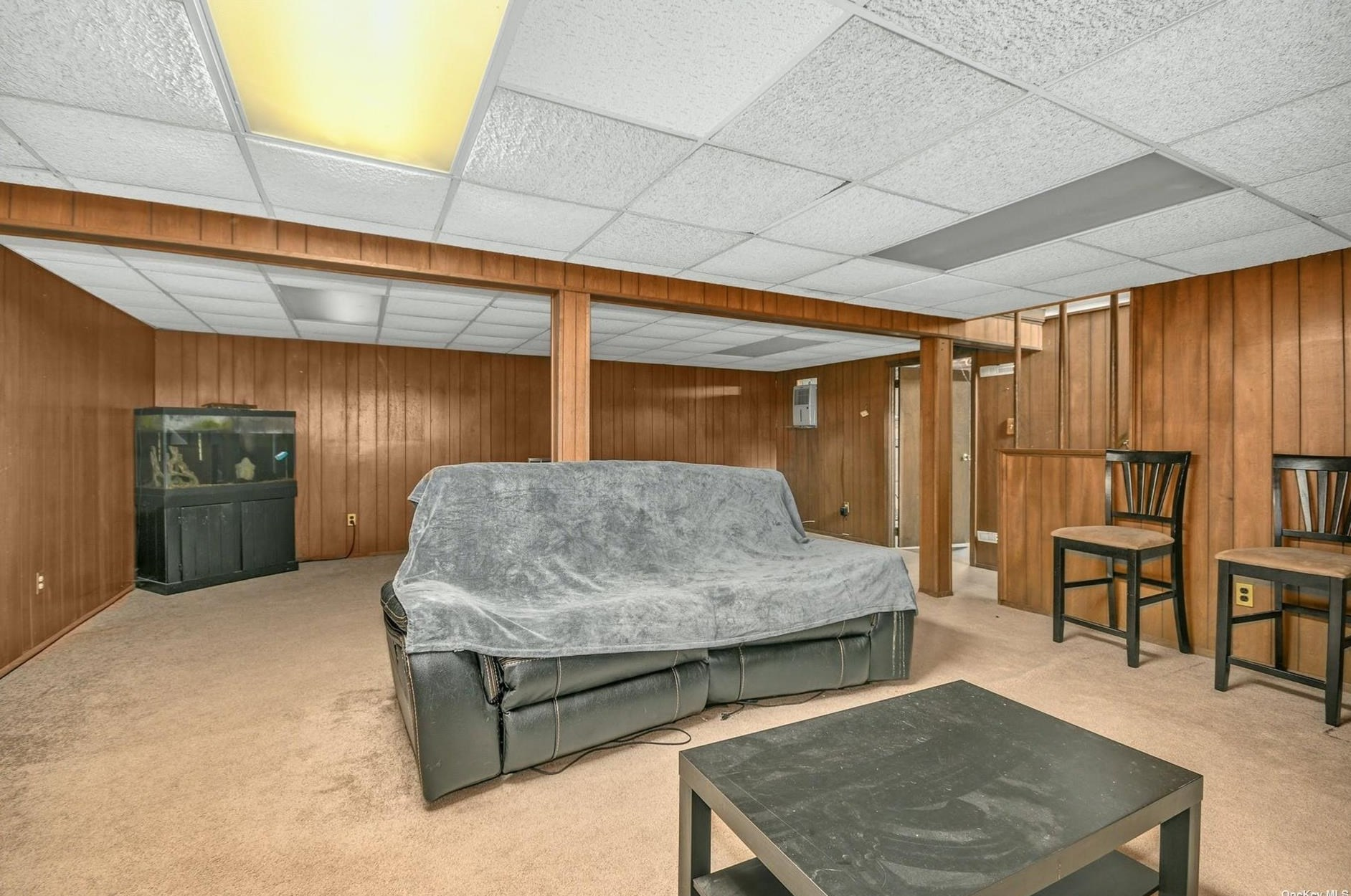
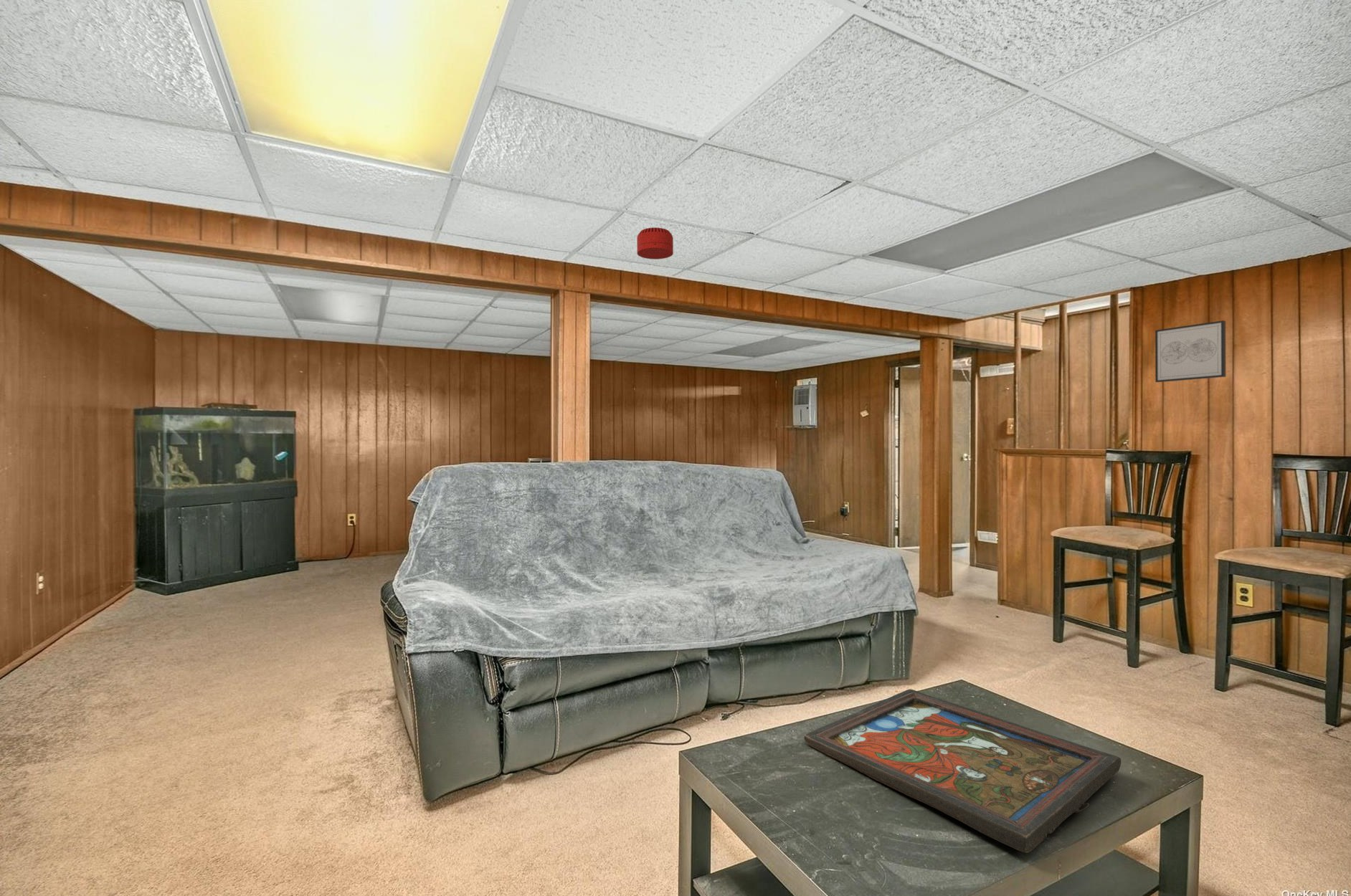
+ framed painting (955, 750)
+ wall art (1189, 353)
+ smoke detector (655, 243)
